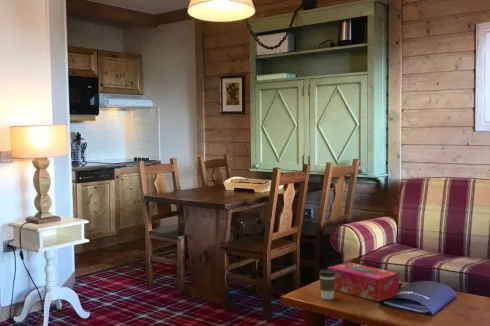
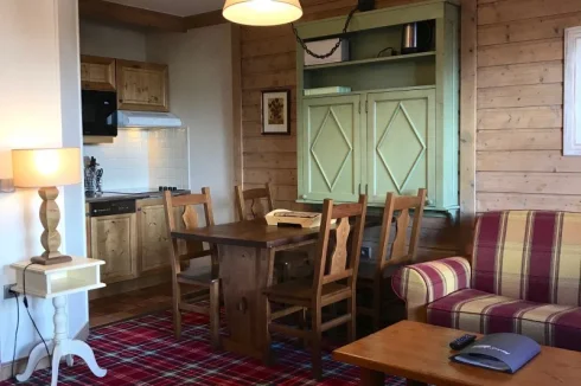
- tissue box (362, 280)
- coffee cup (327, 284)
